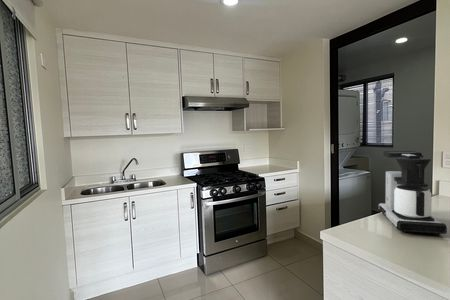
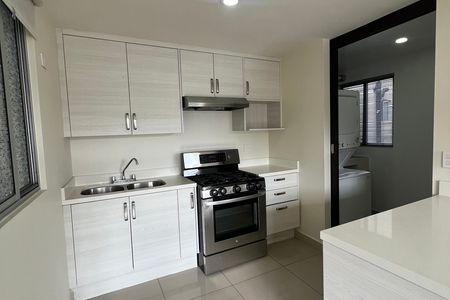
- coffee maker (407, 188)
